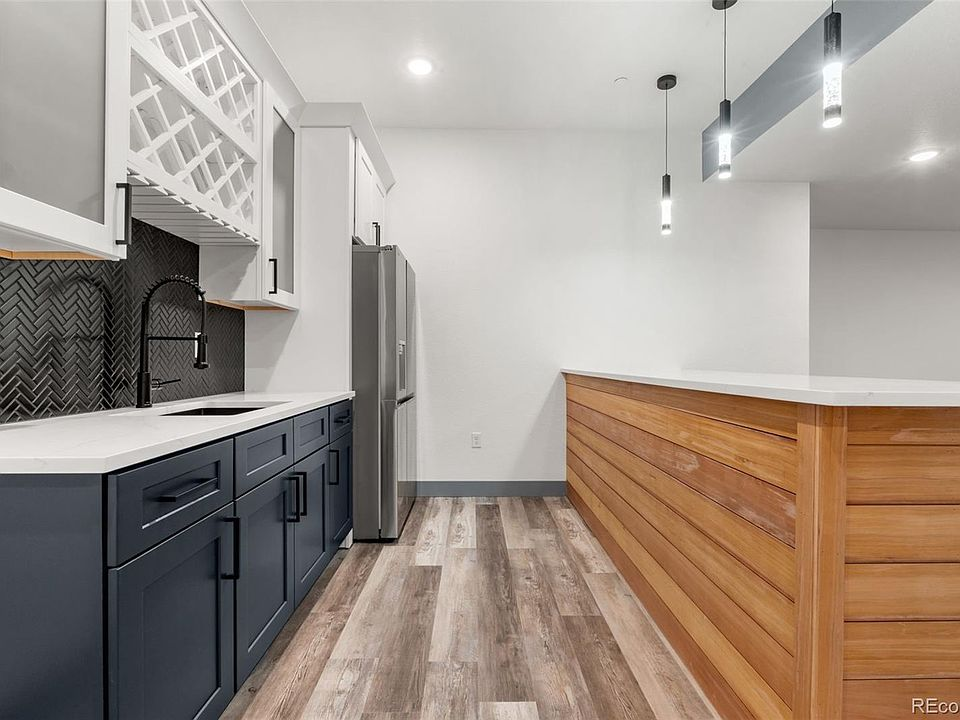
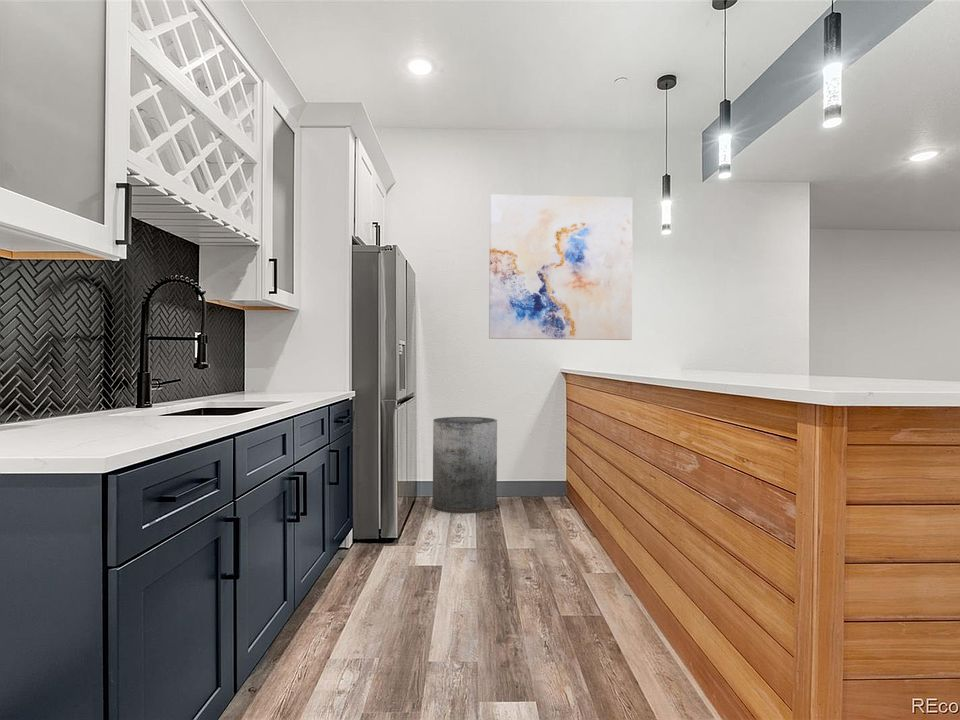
+ trash can (465, 462)
+ wall art (560, 268)
